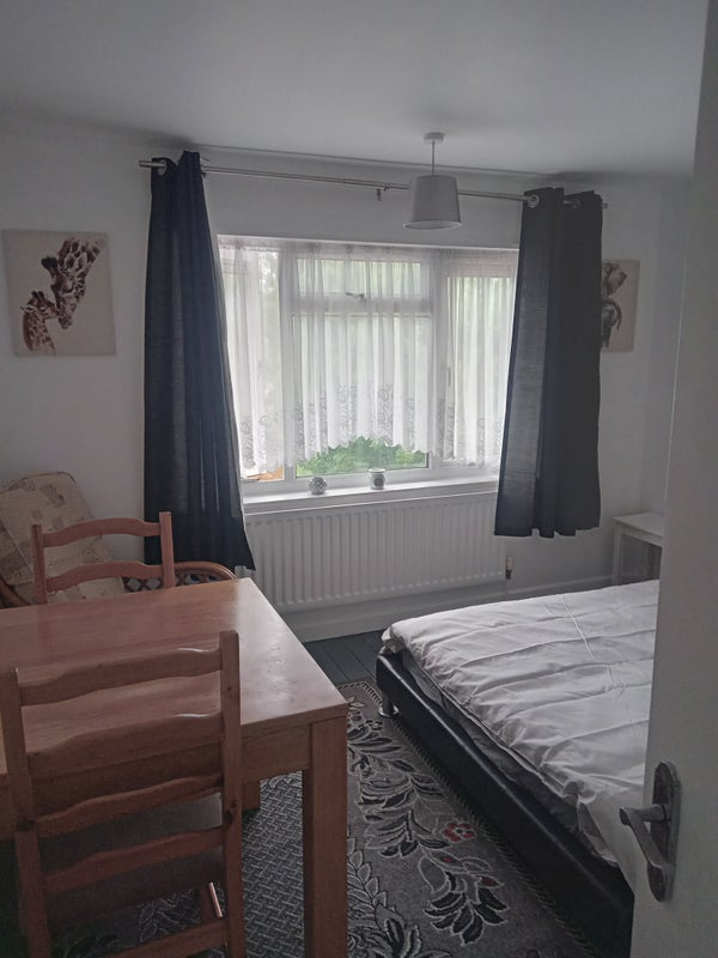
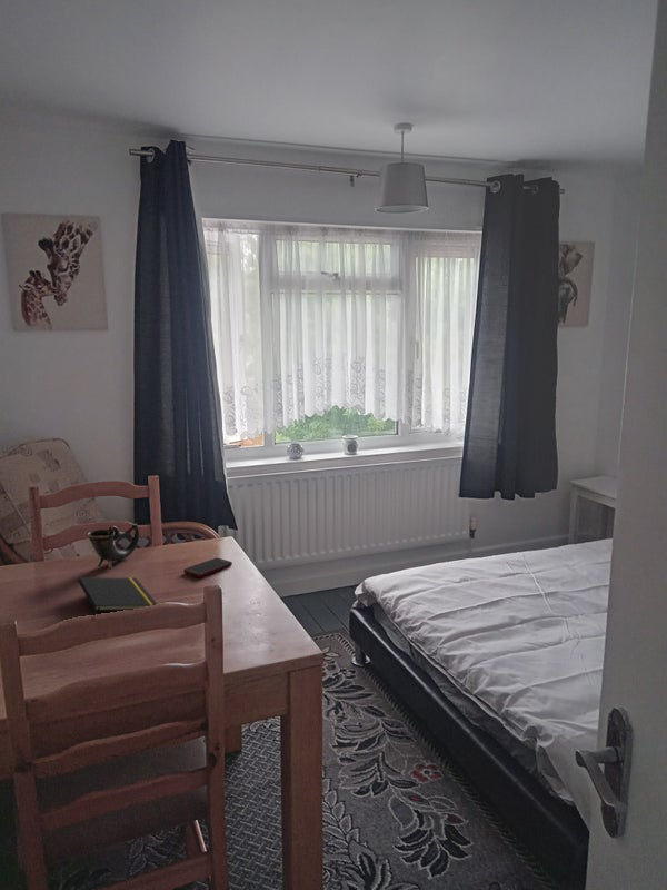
+ cup (115, 542)
+ cell phone (208, 566)
+ notepad (117, 593)
